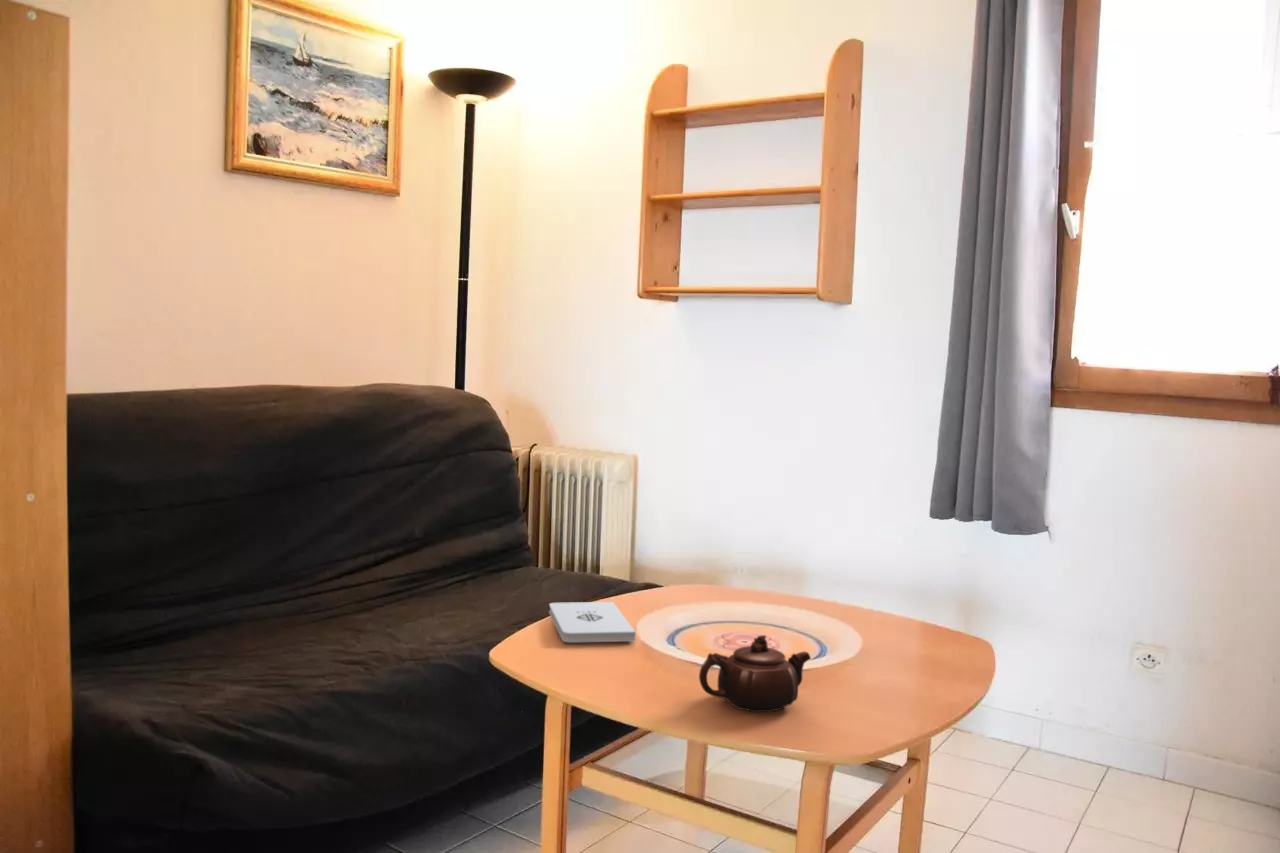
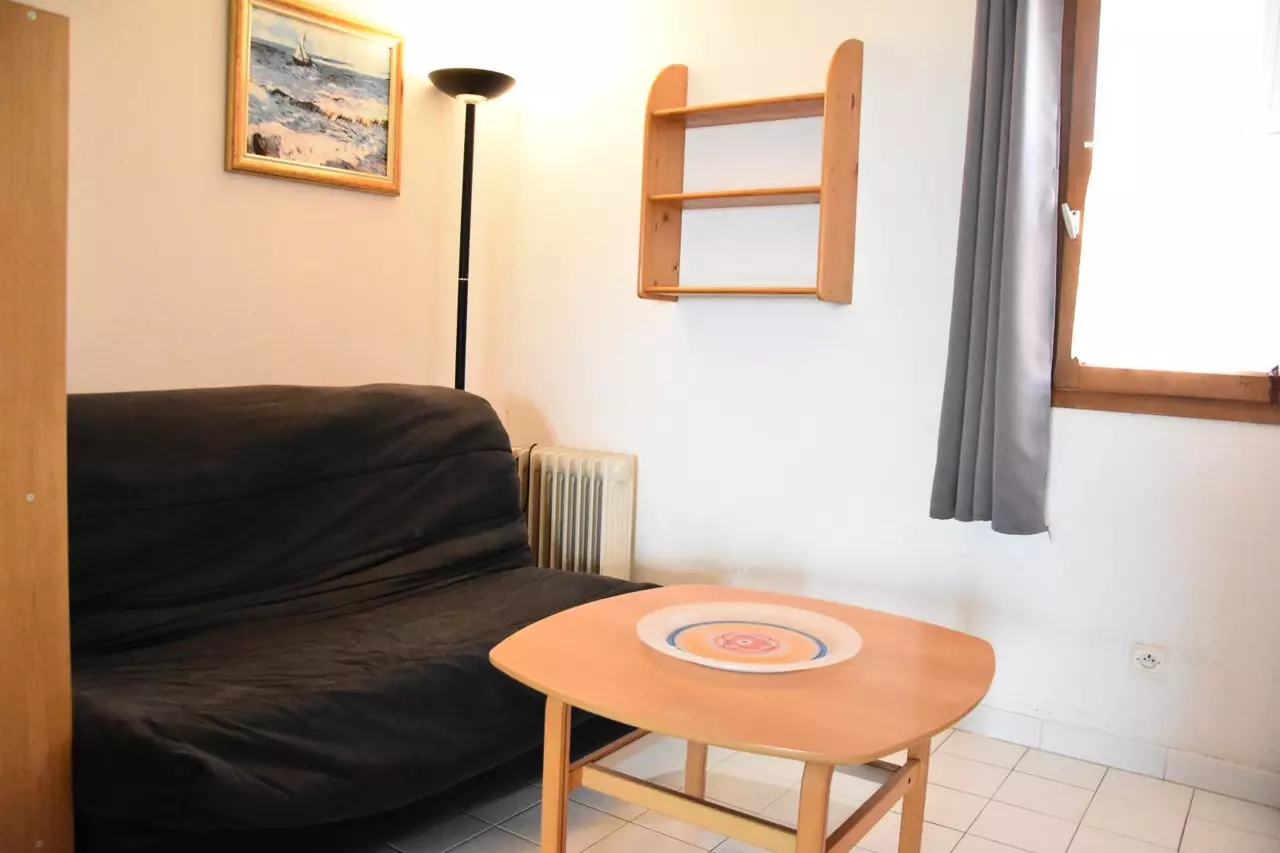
- notepad (589, 621)
- teapot (755, 668)
